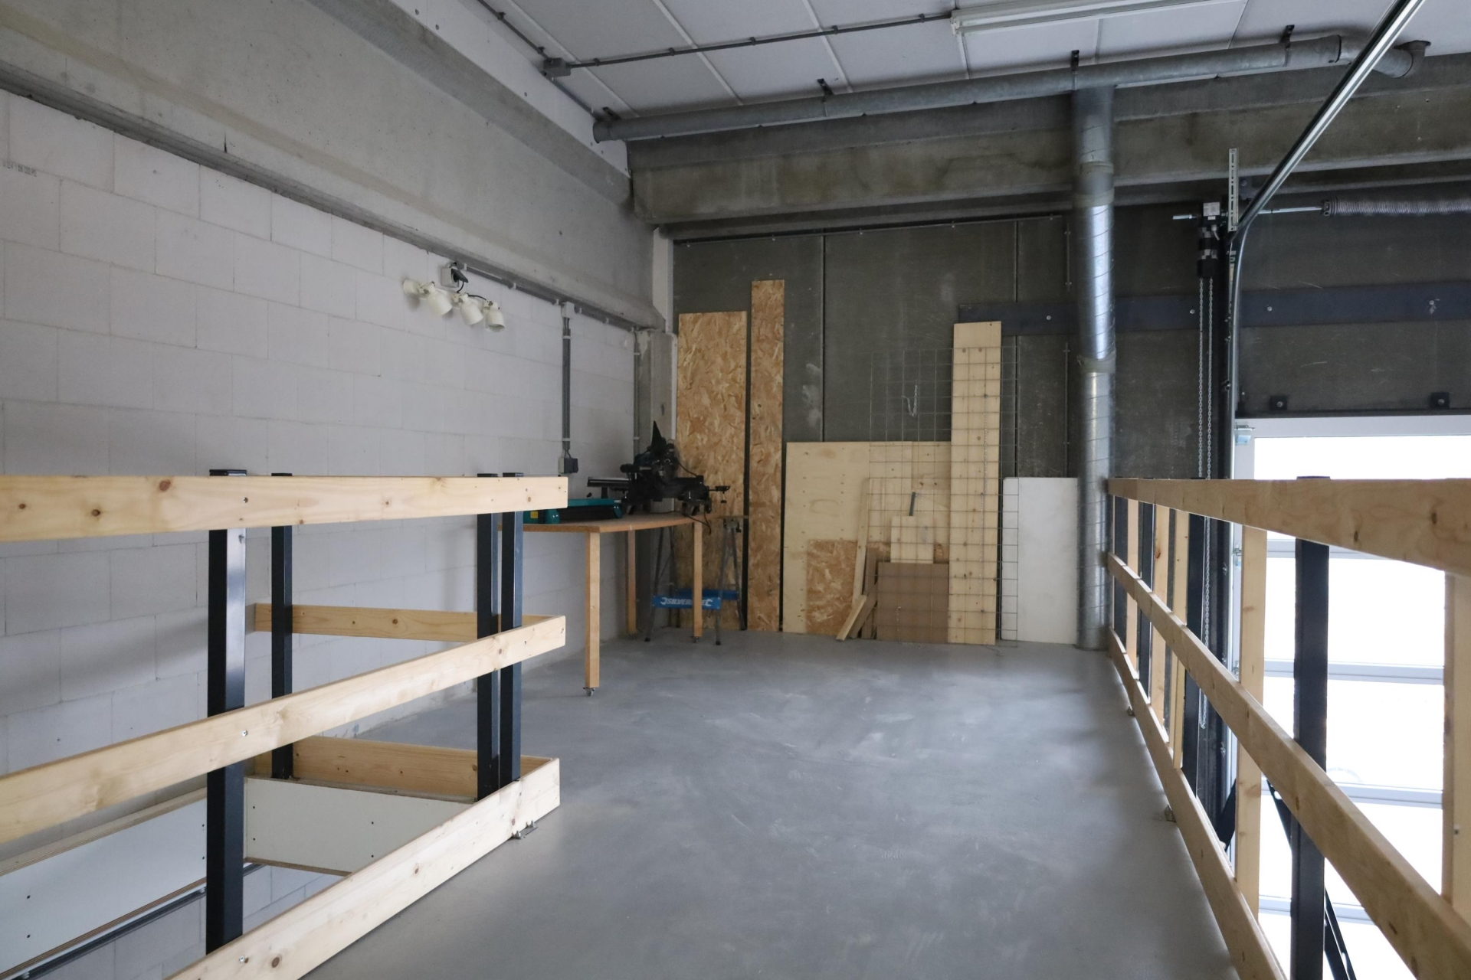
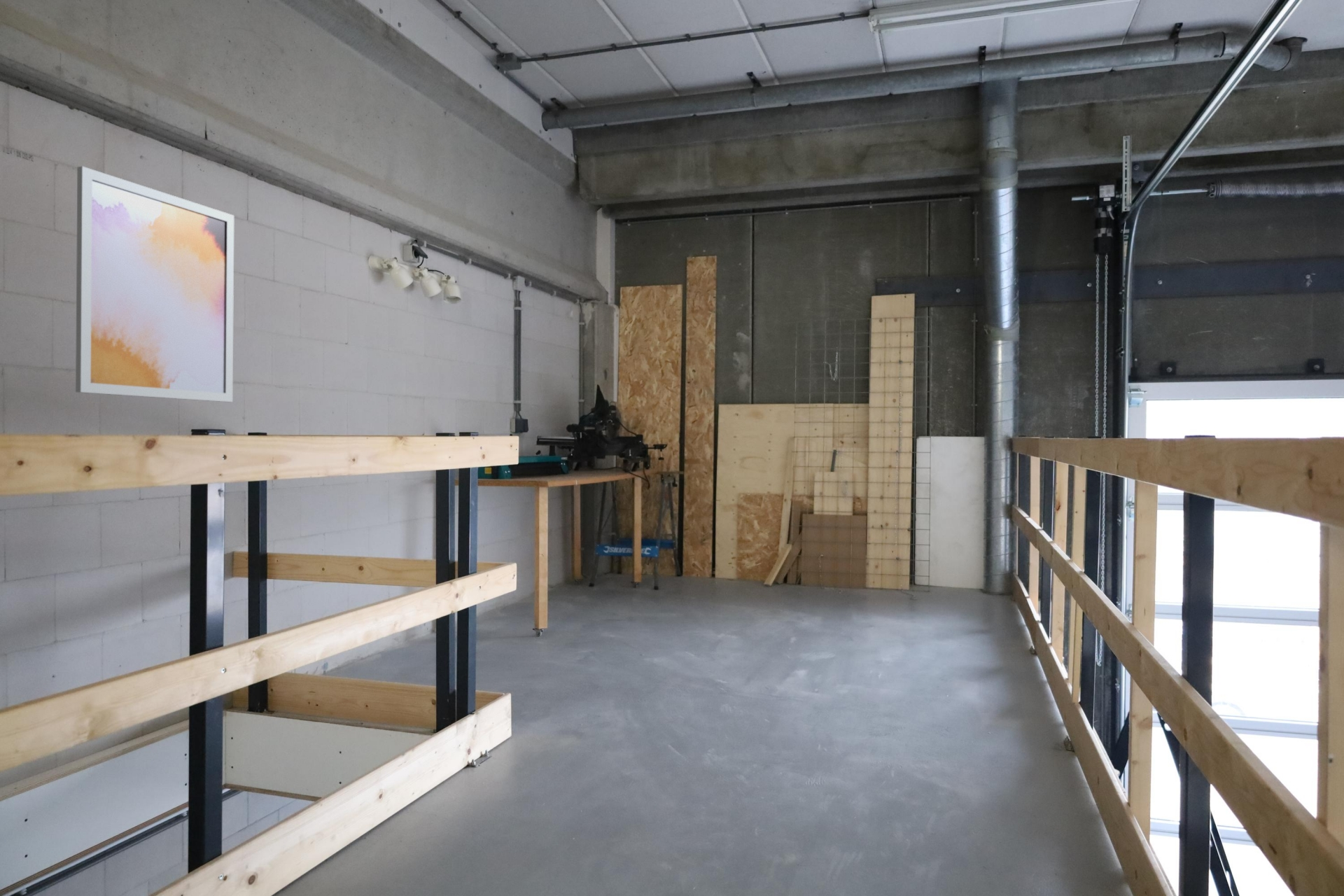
+ wall art (162, 295)
